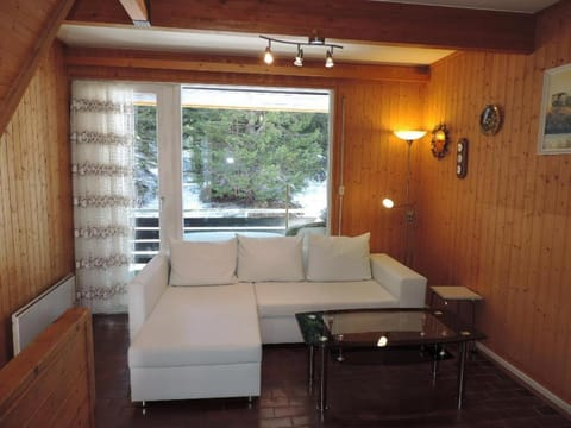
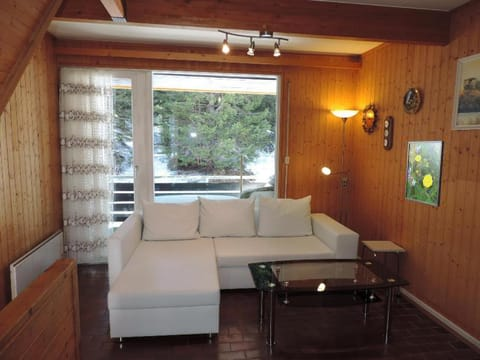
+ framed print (423, 172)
